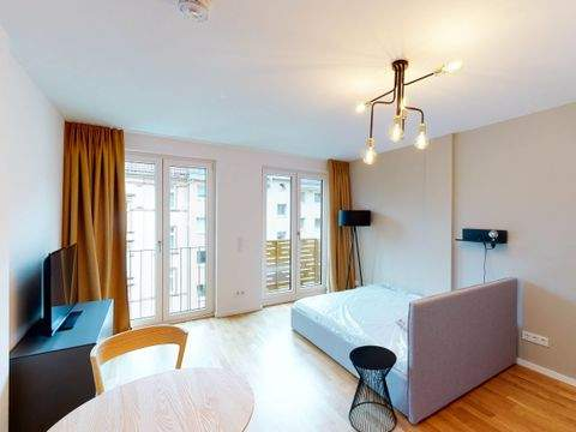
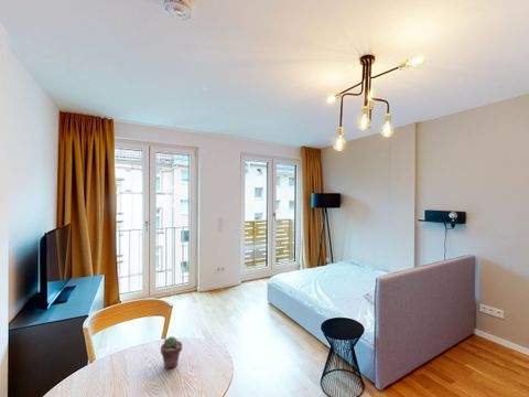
+ potted succulent (171, 351)
